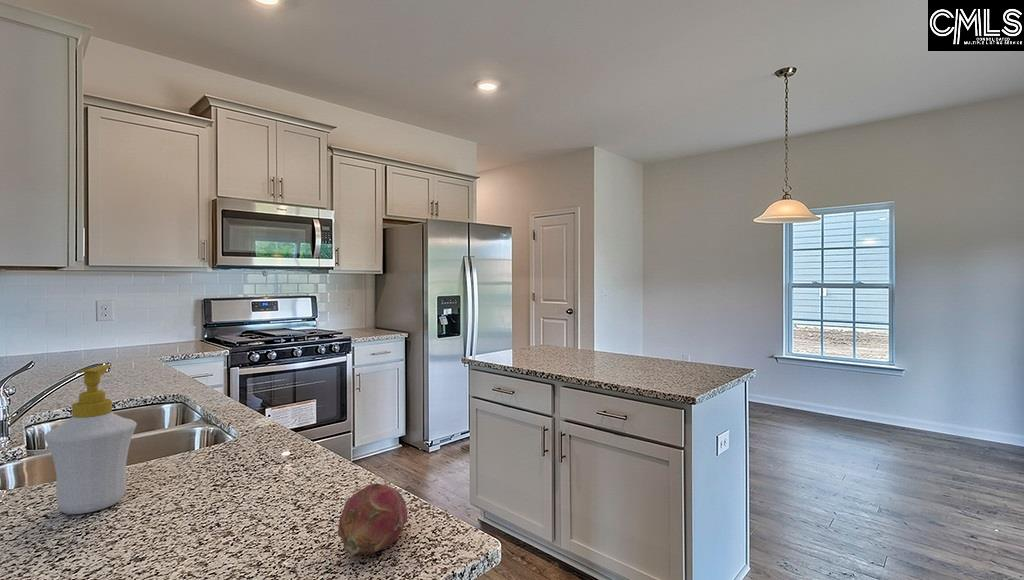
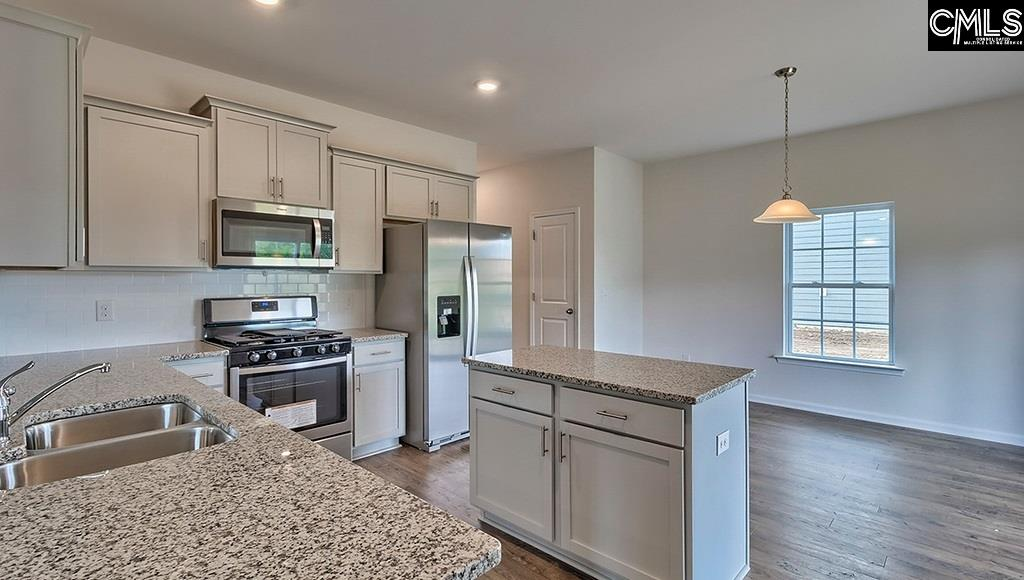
- fruit (376, 514)
- soap bottle (92, 436)
